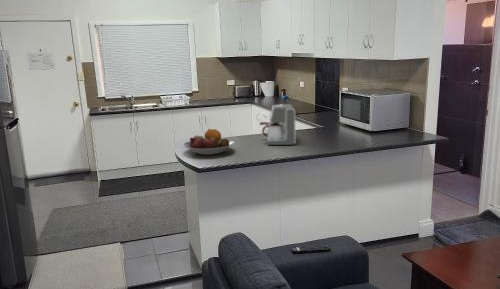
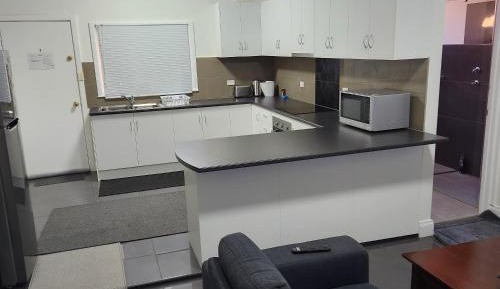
- fruit bowl (208, 141)
- coffee maker (280, 124)
